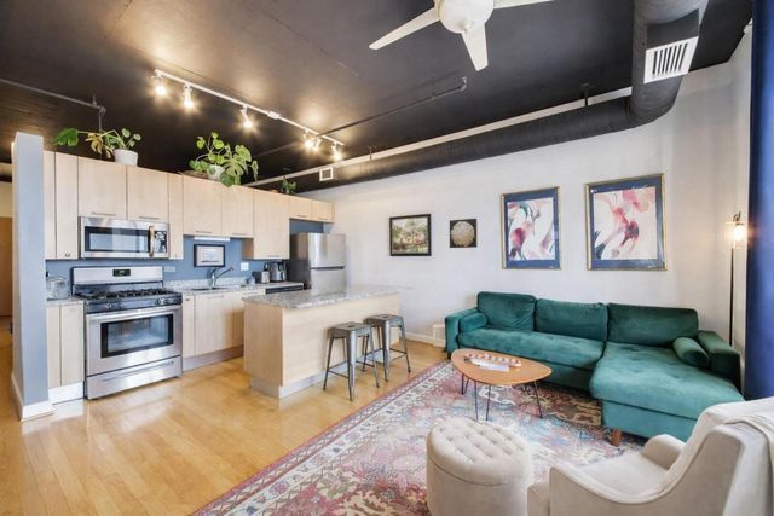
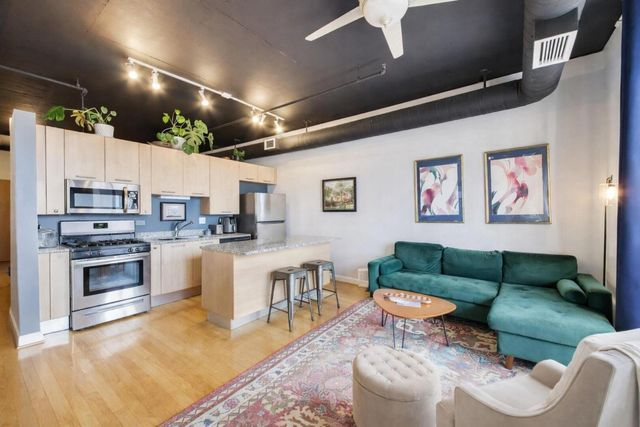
- wall art (462, 233)
